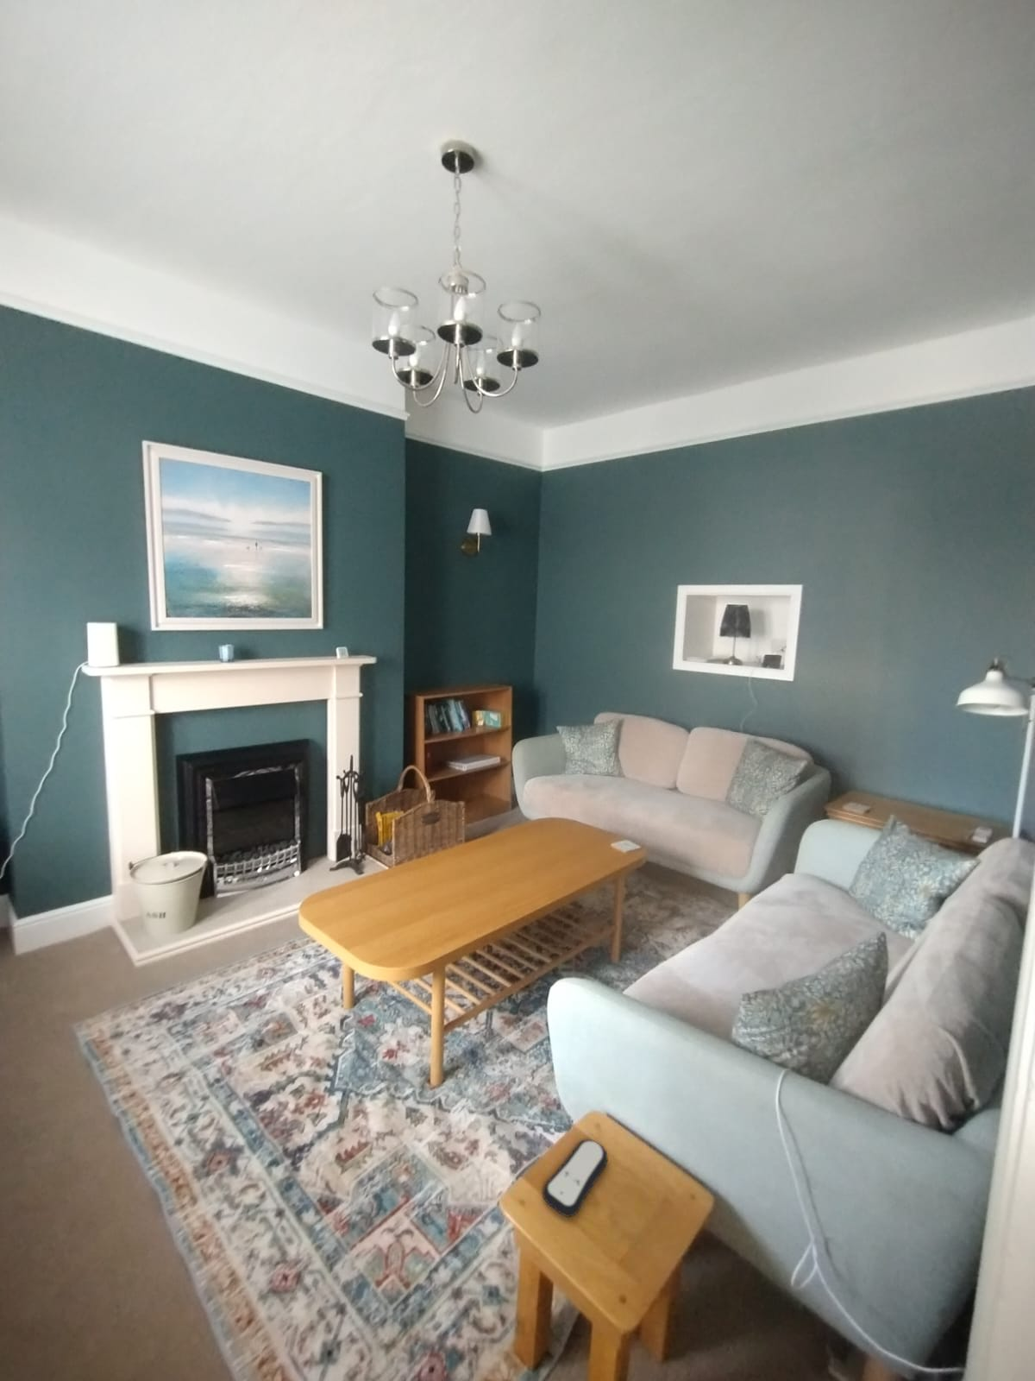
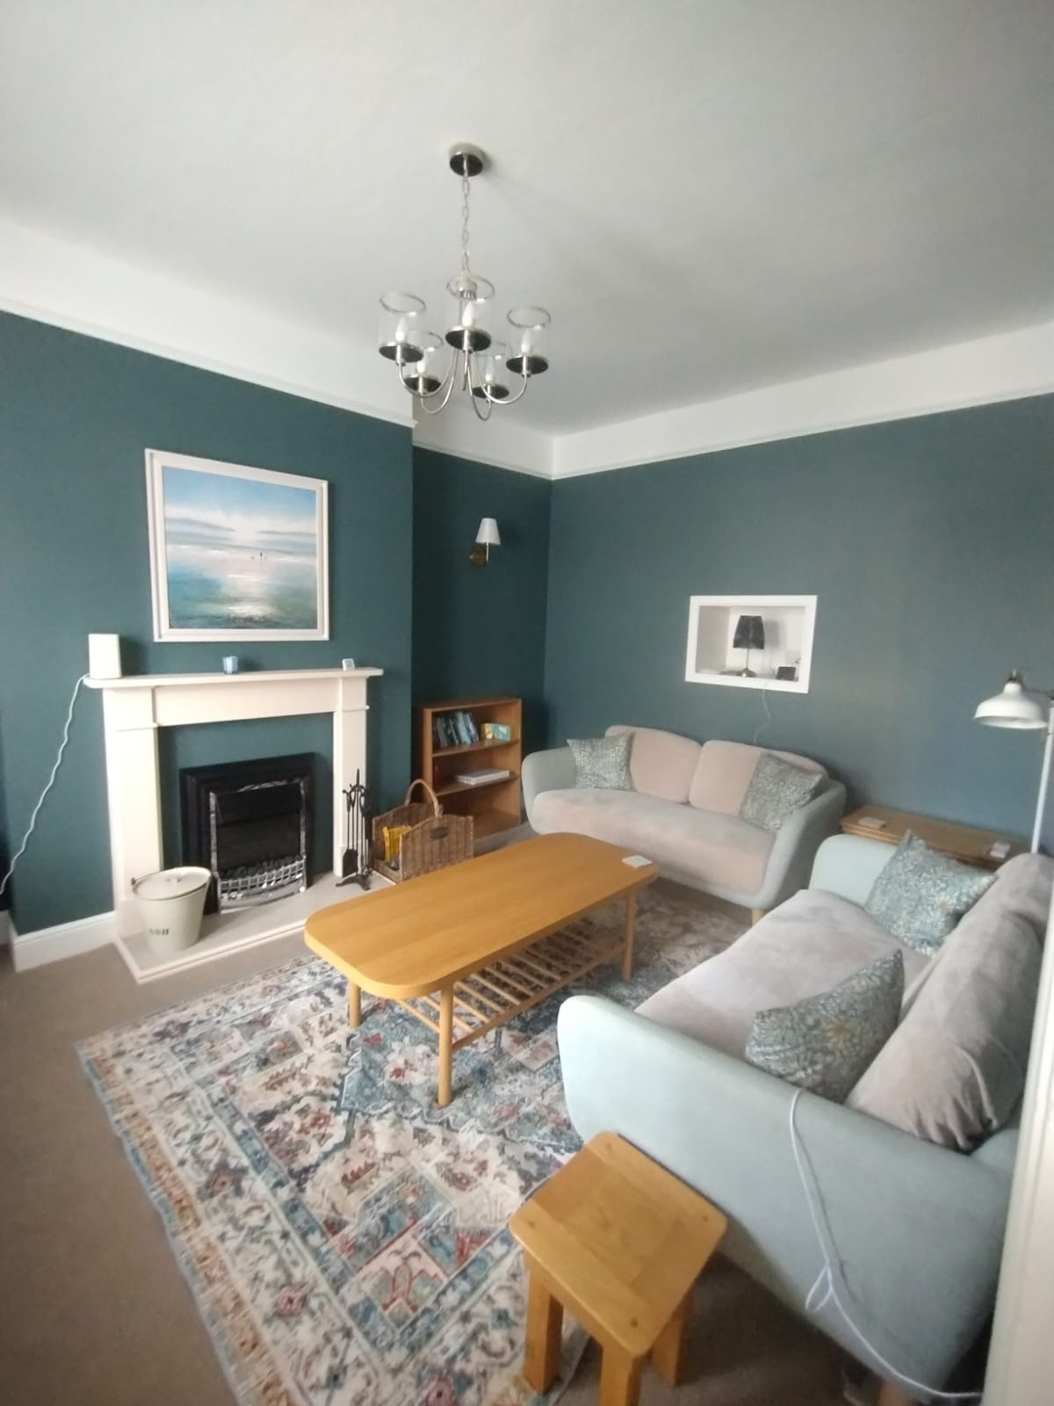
- remote control (577, 1174)
